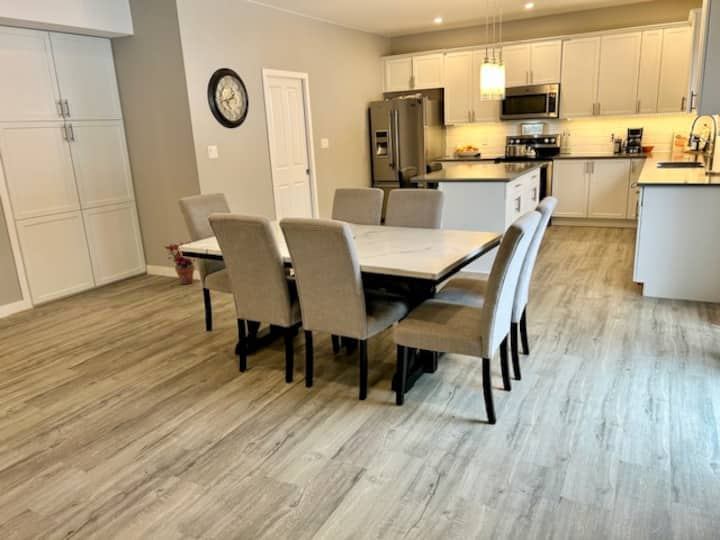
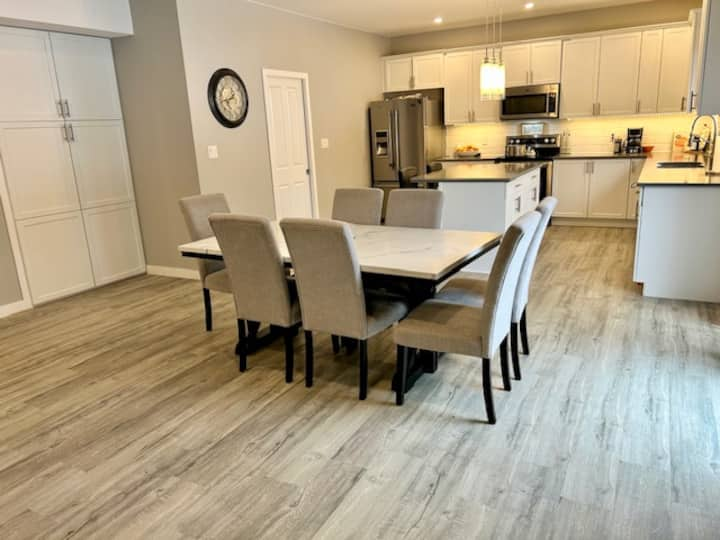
- potted plant (184, 263)
